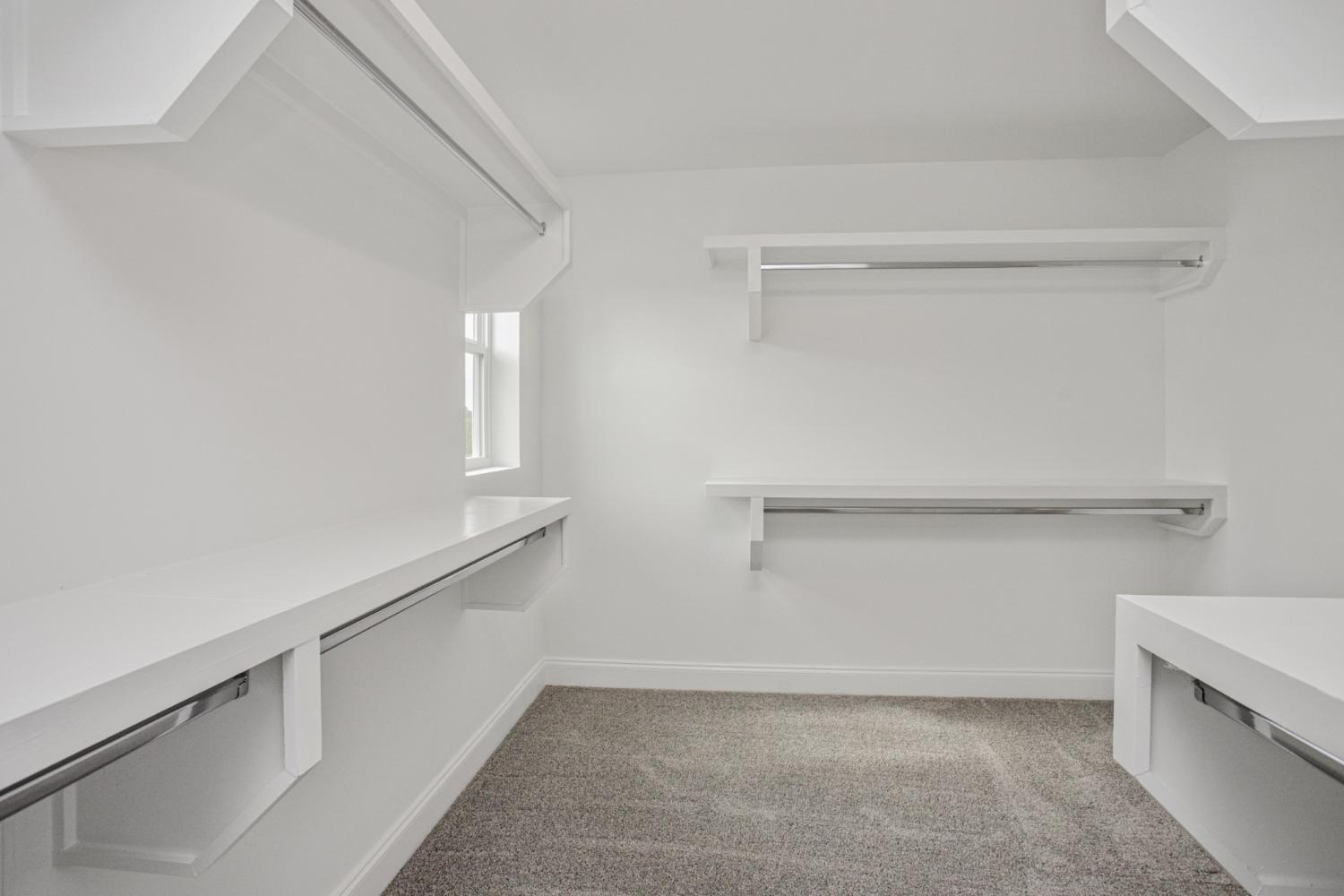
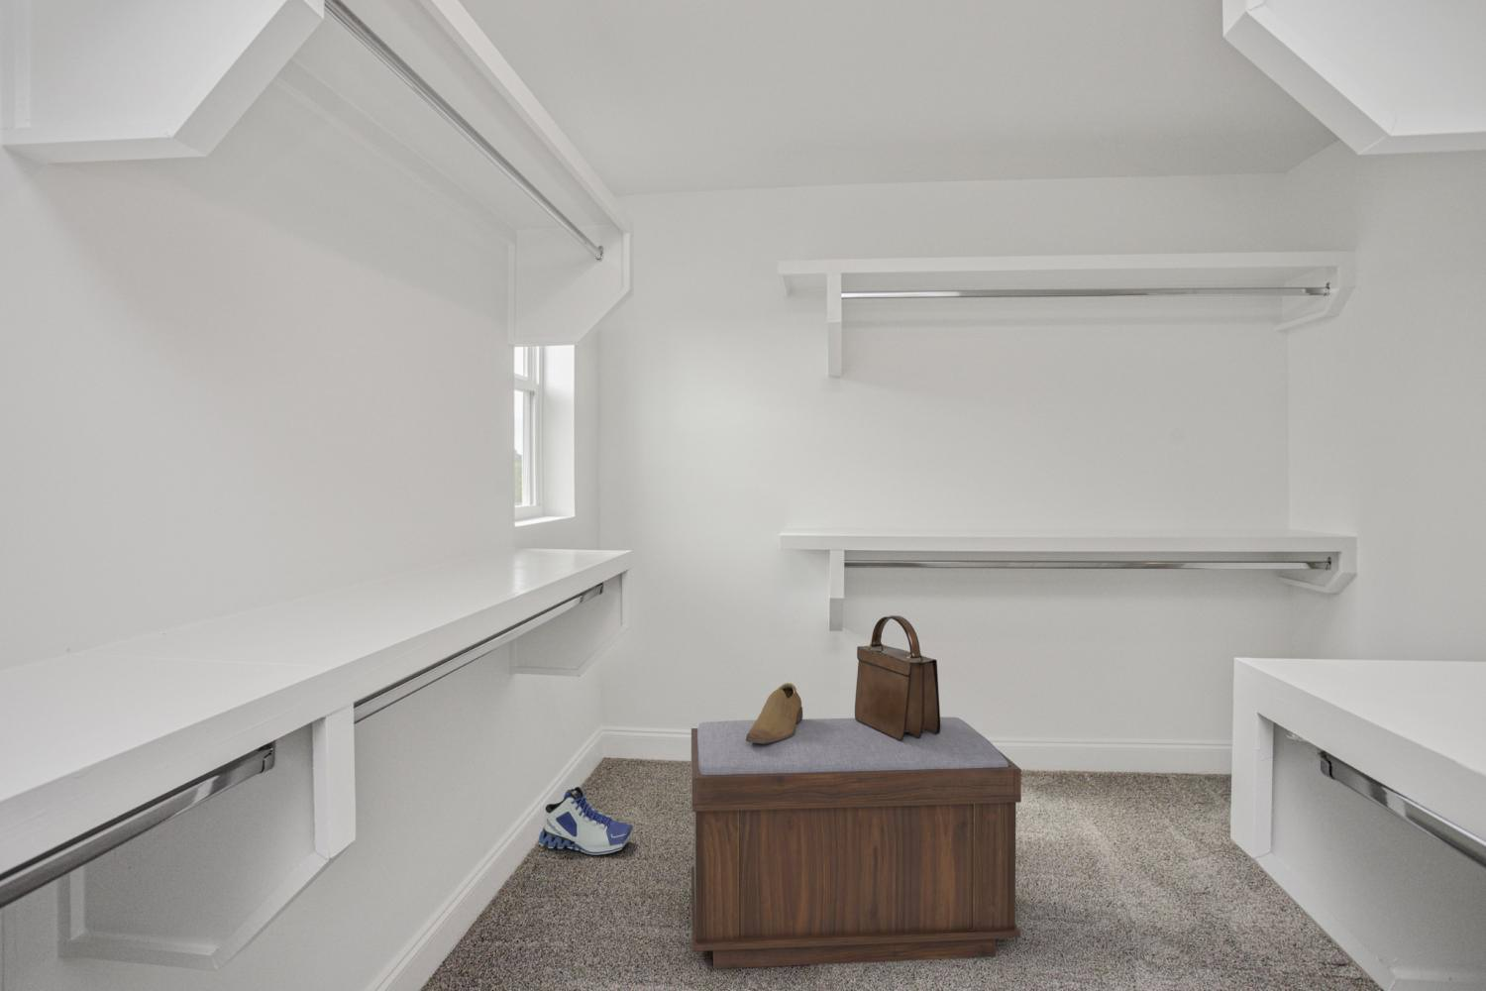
+ sneaker (584, 818)
+ bench (843, 828)
+ shoe (776, 710)
+ handbag (897, 671)
